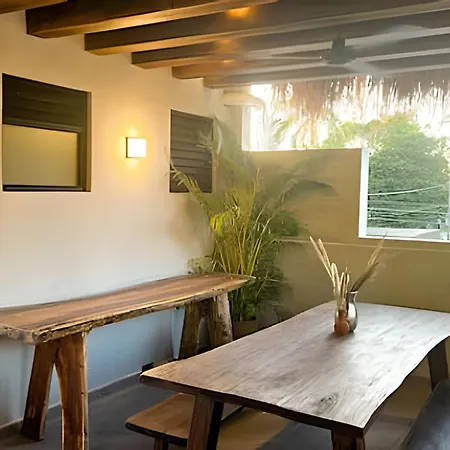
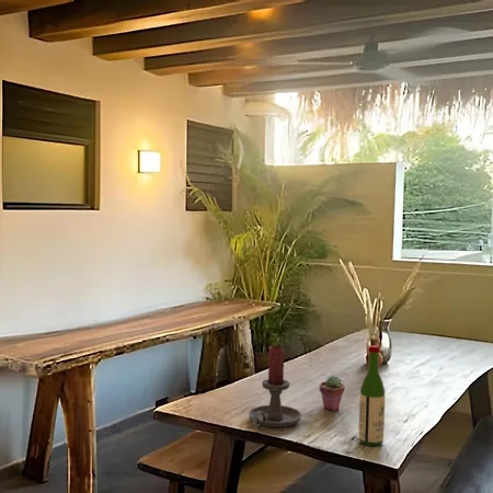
+ wine bottle (371, 394)
+ potted succulent (331, 391)
+ candle holder (272, 385)
